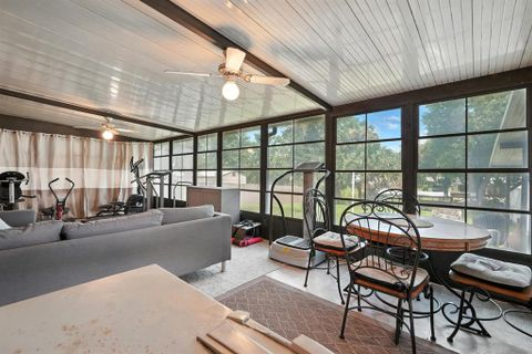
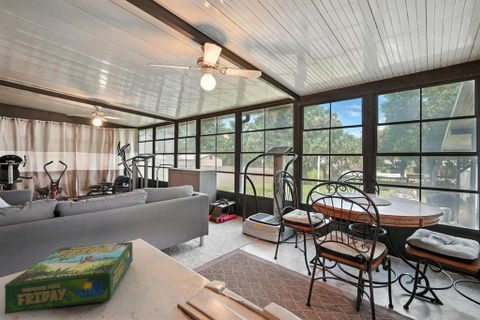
+ board game (81, 270)
